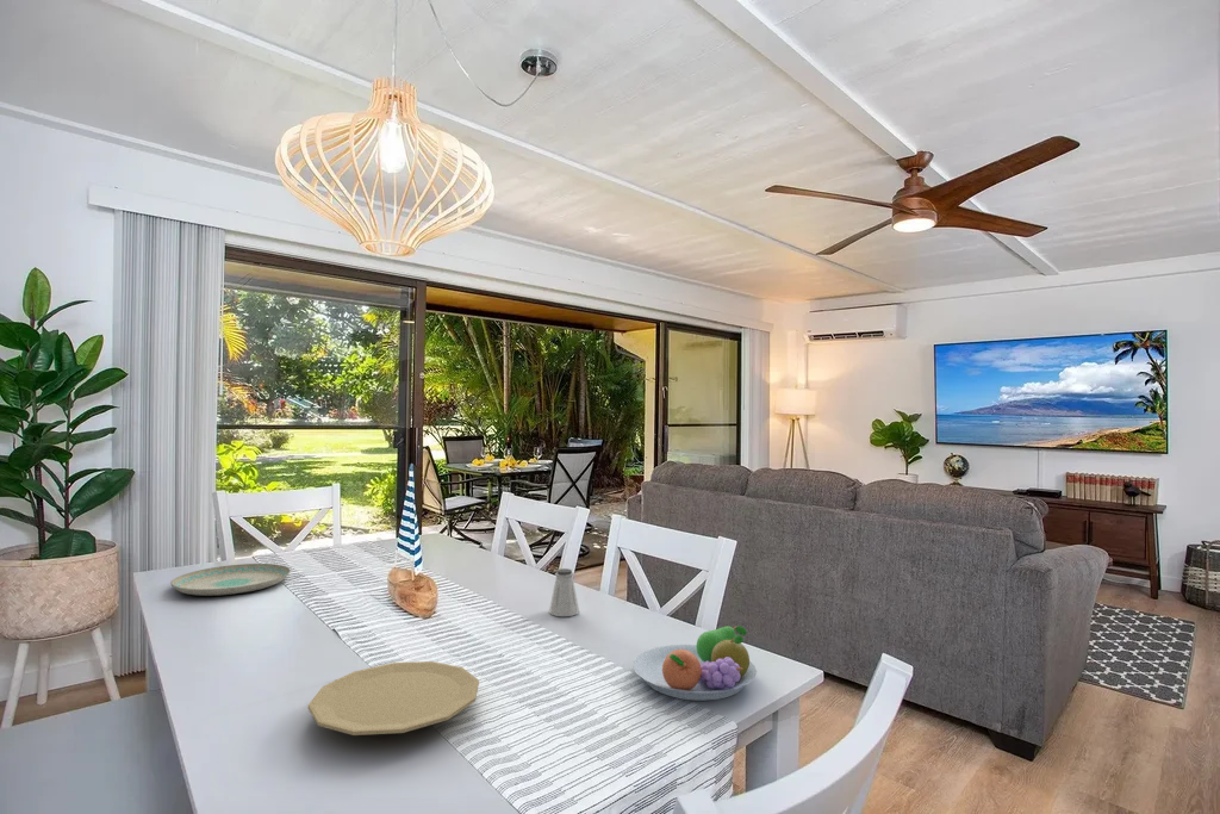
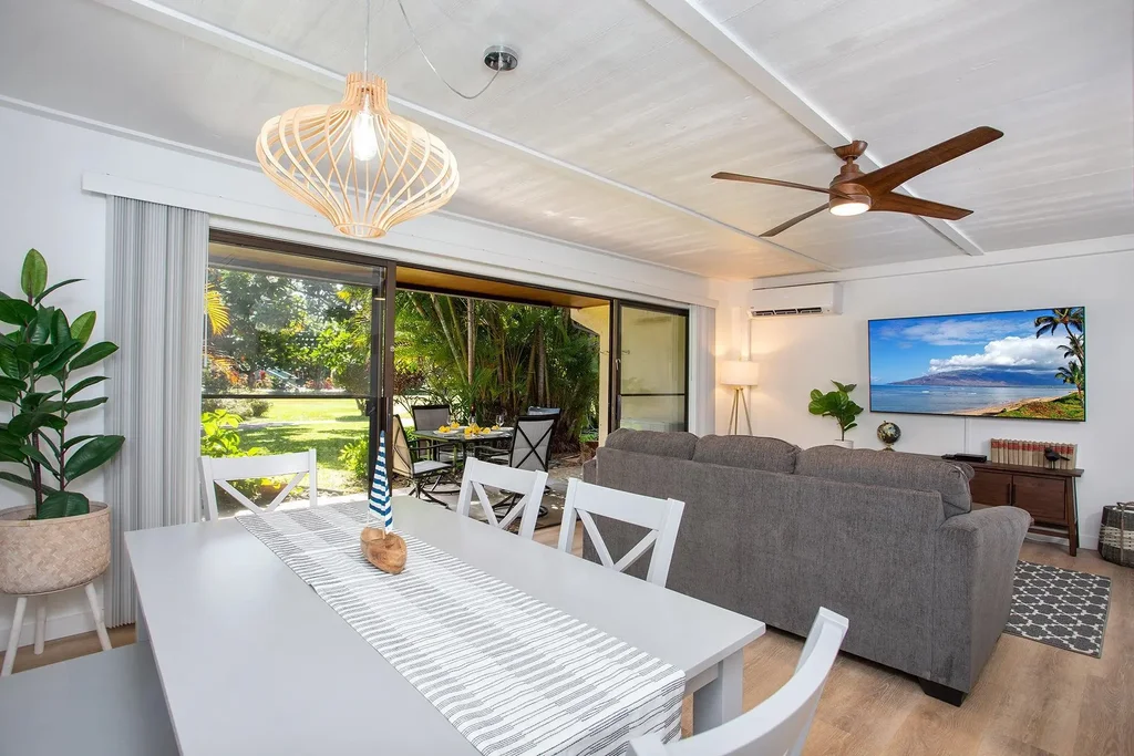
- fruit bowl (698, 653)
- plate (397, 701)
- plate (232, 579)
- saltshaker (564, 590)
